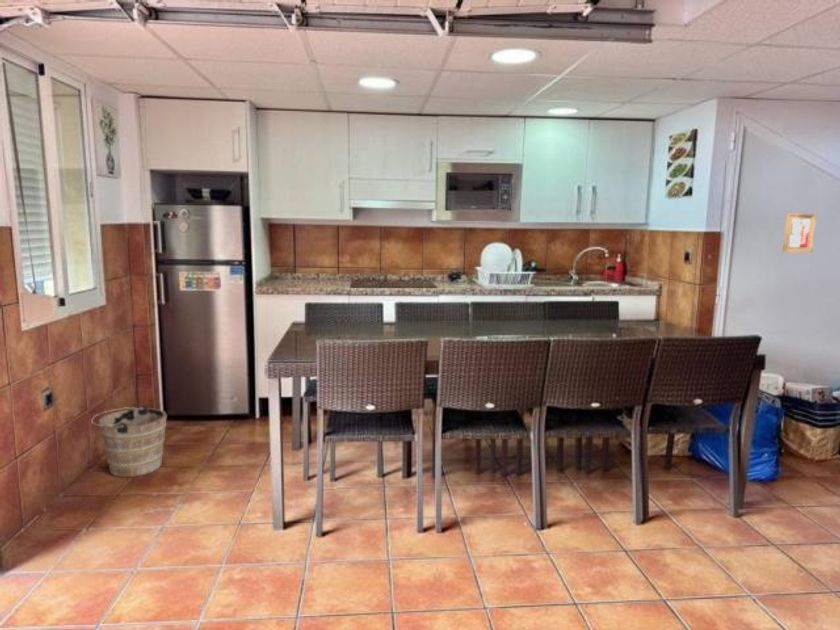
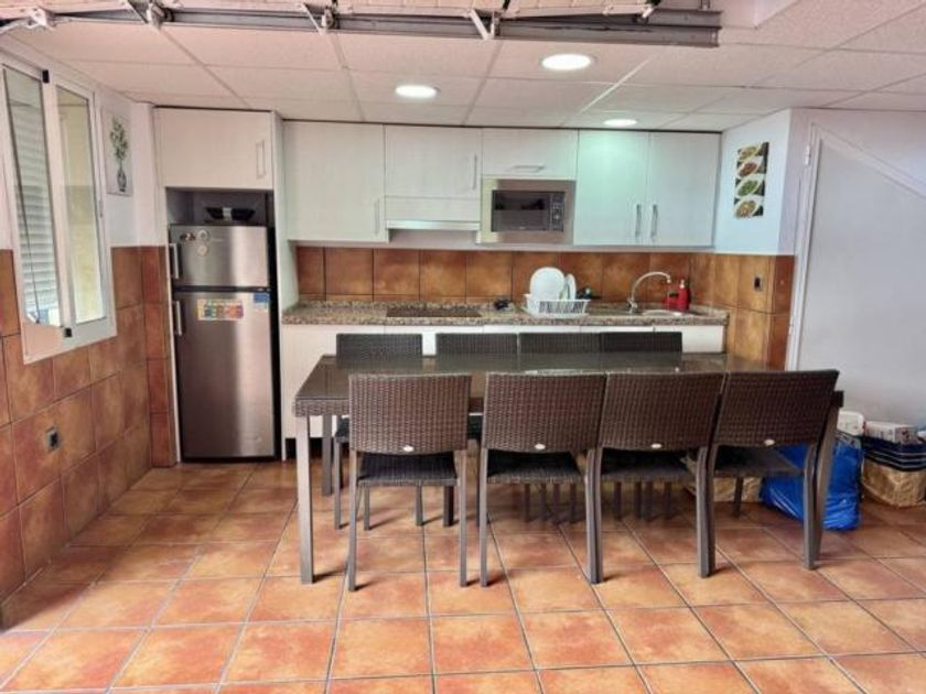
- picture frame (799, 233)
- bucket (131, 440)
